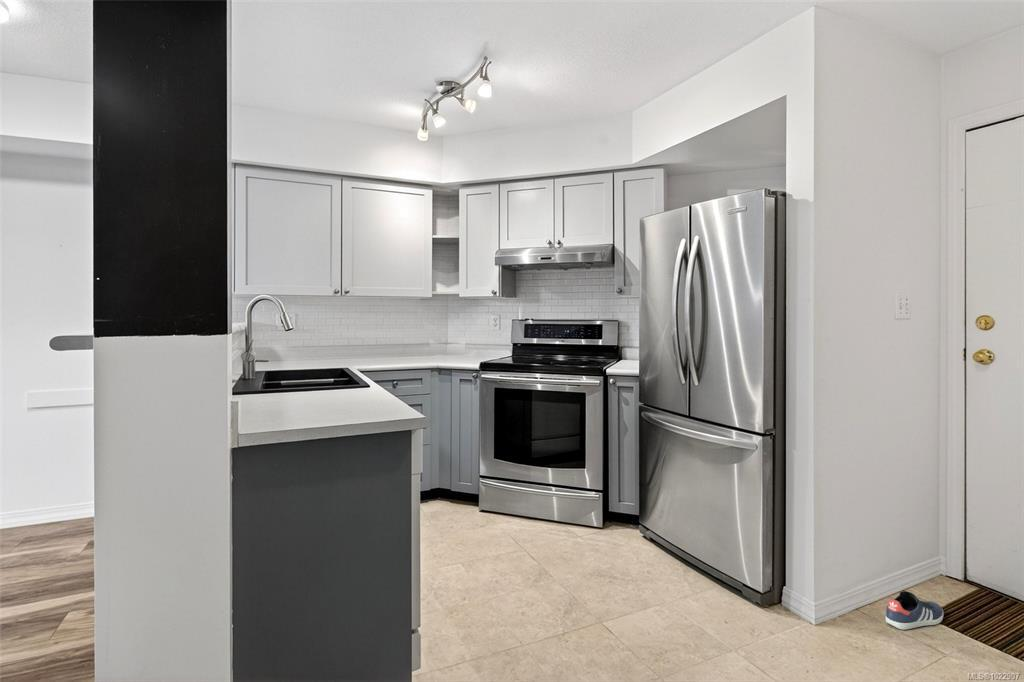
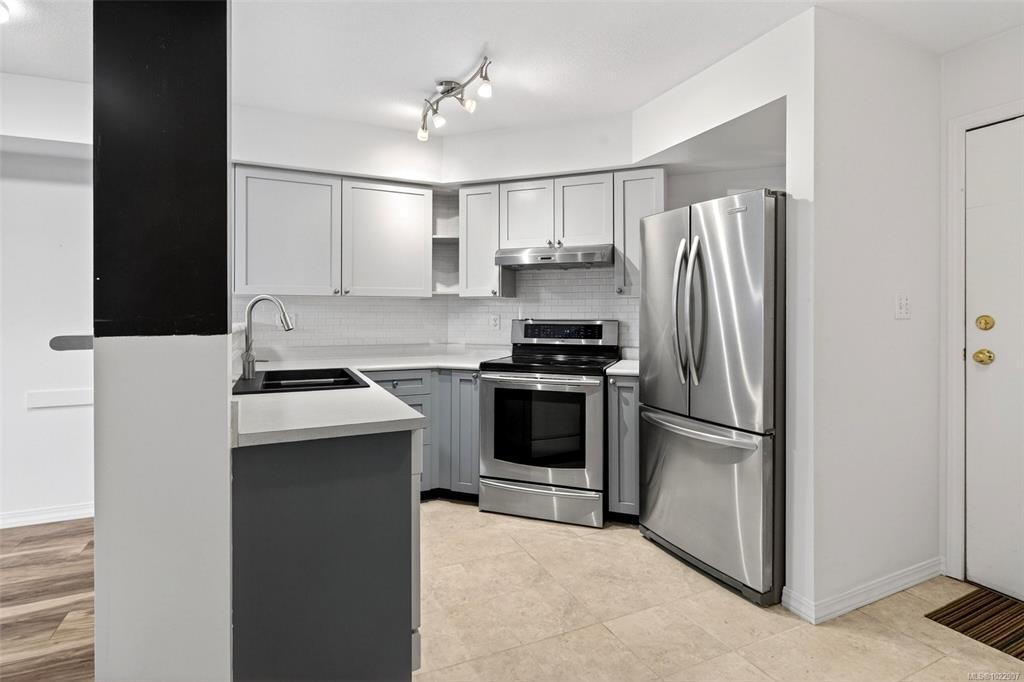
- sneaker (916, 605)
